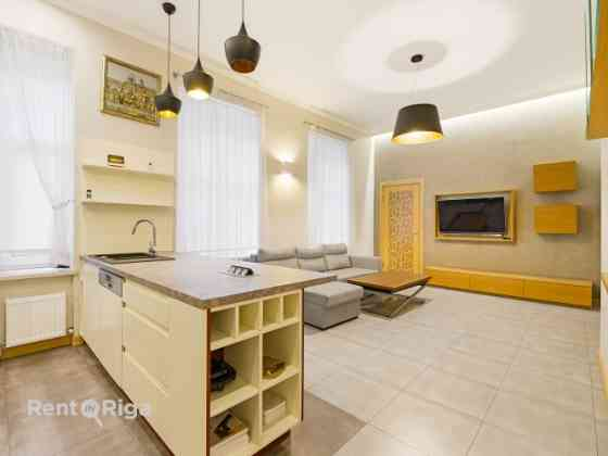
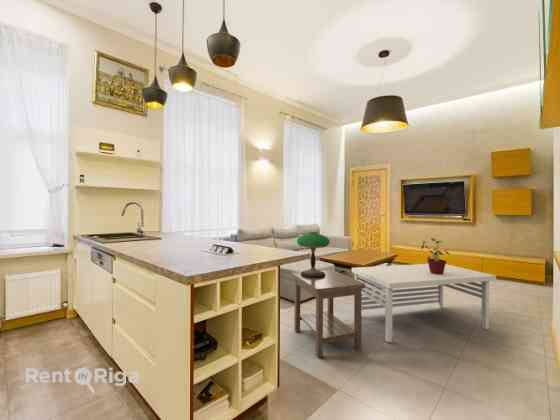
+ potted plant (432, 254)
+ side table (328, 308)
+ table lamp (313, 253)
+ coffee table (419, 297)
